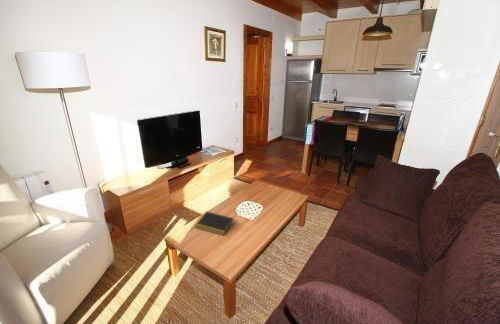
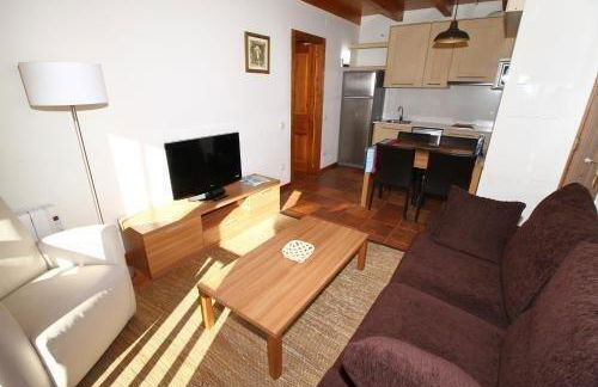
- notepad (214, 222)
